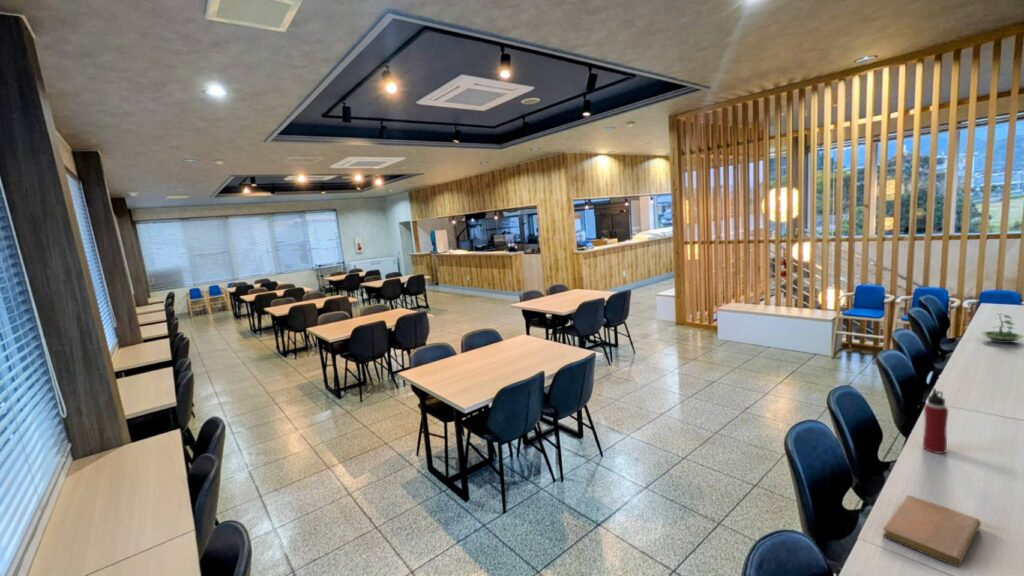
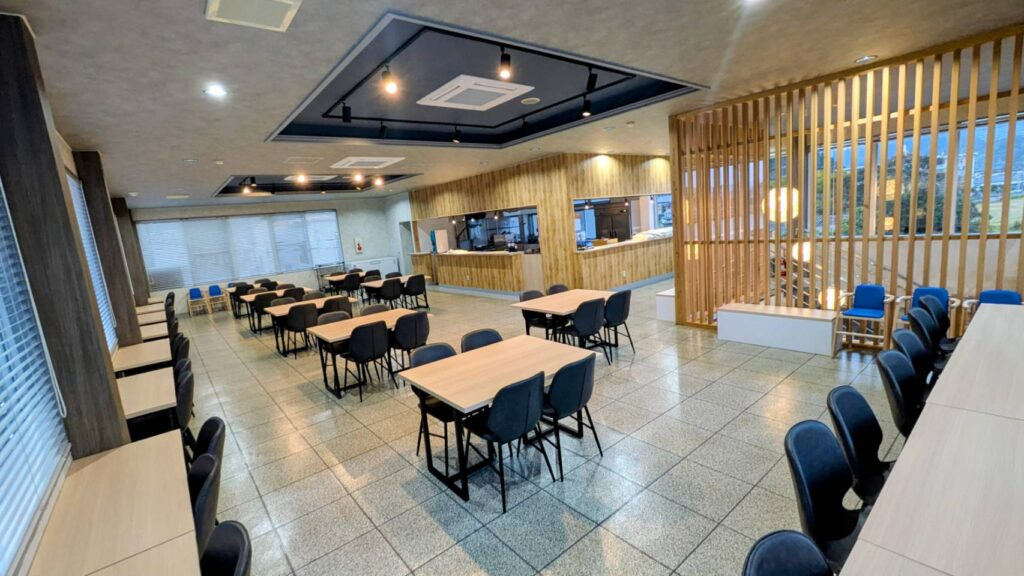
- terrarium (1001, 319)
- water bottle (935, 419)
- notebook (931, 527)
